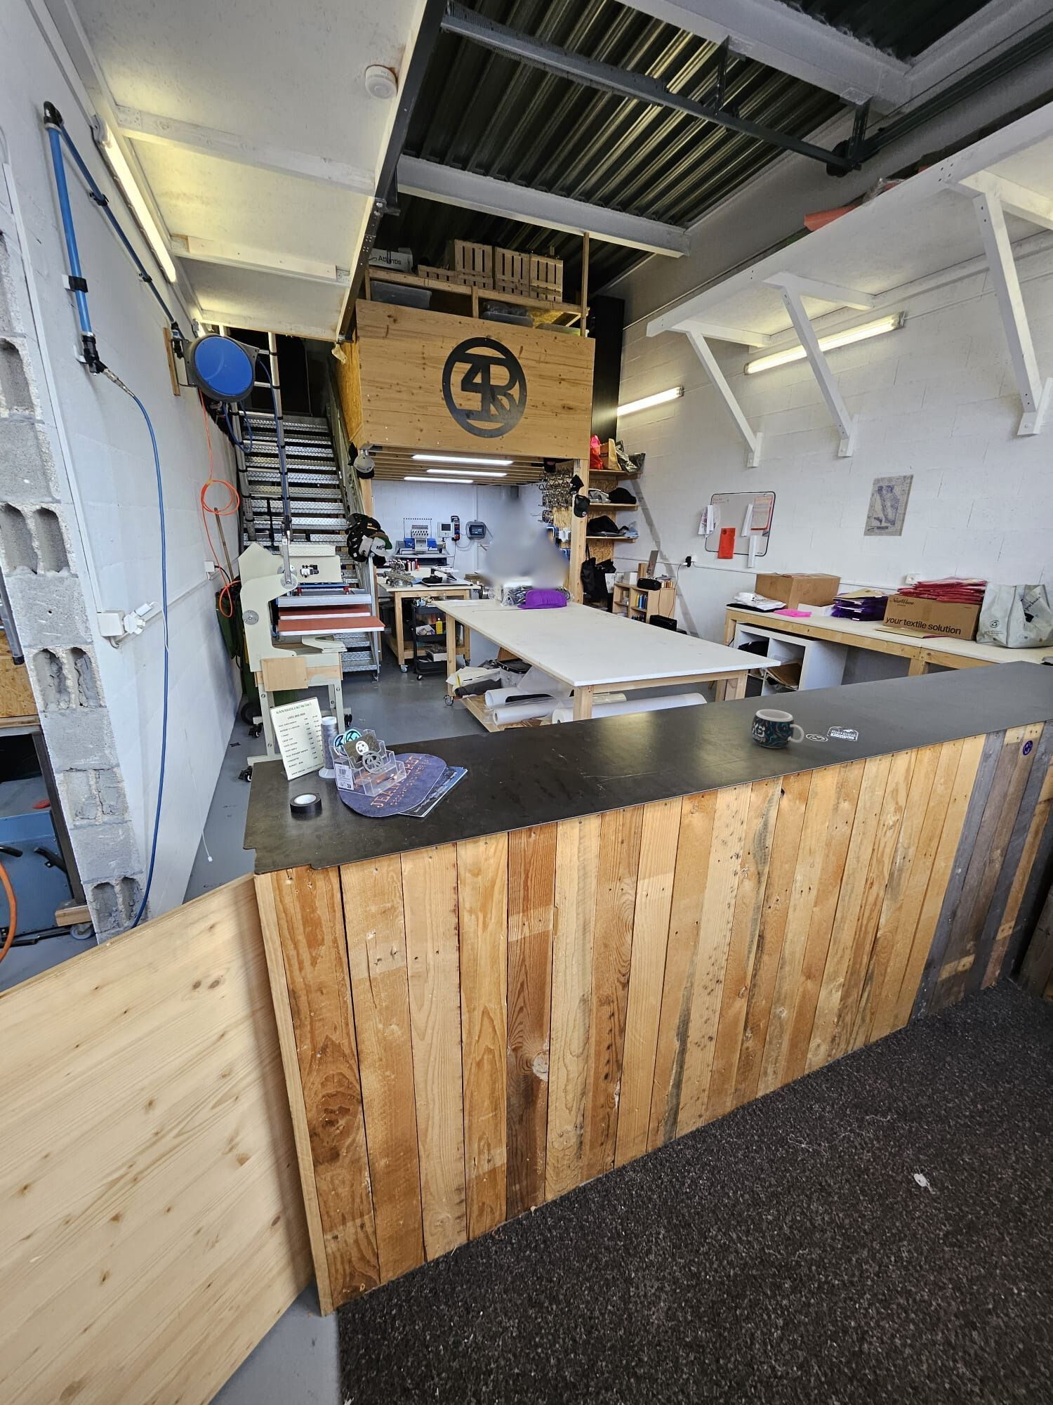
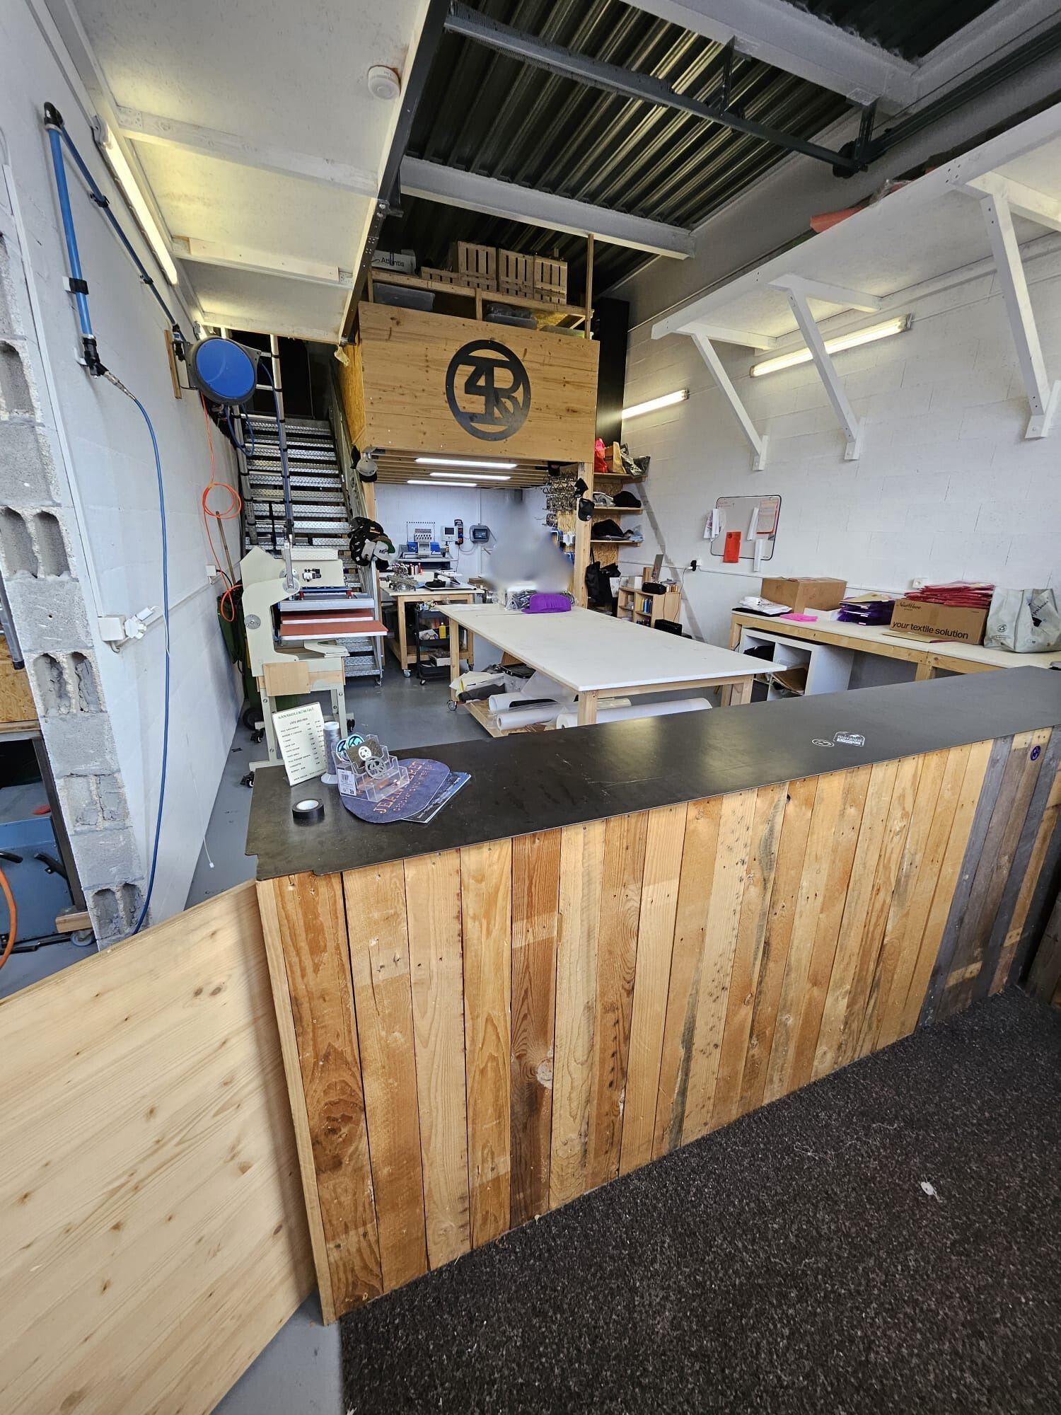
- wall art (887, 507)
- mug (778, 730)
